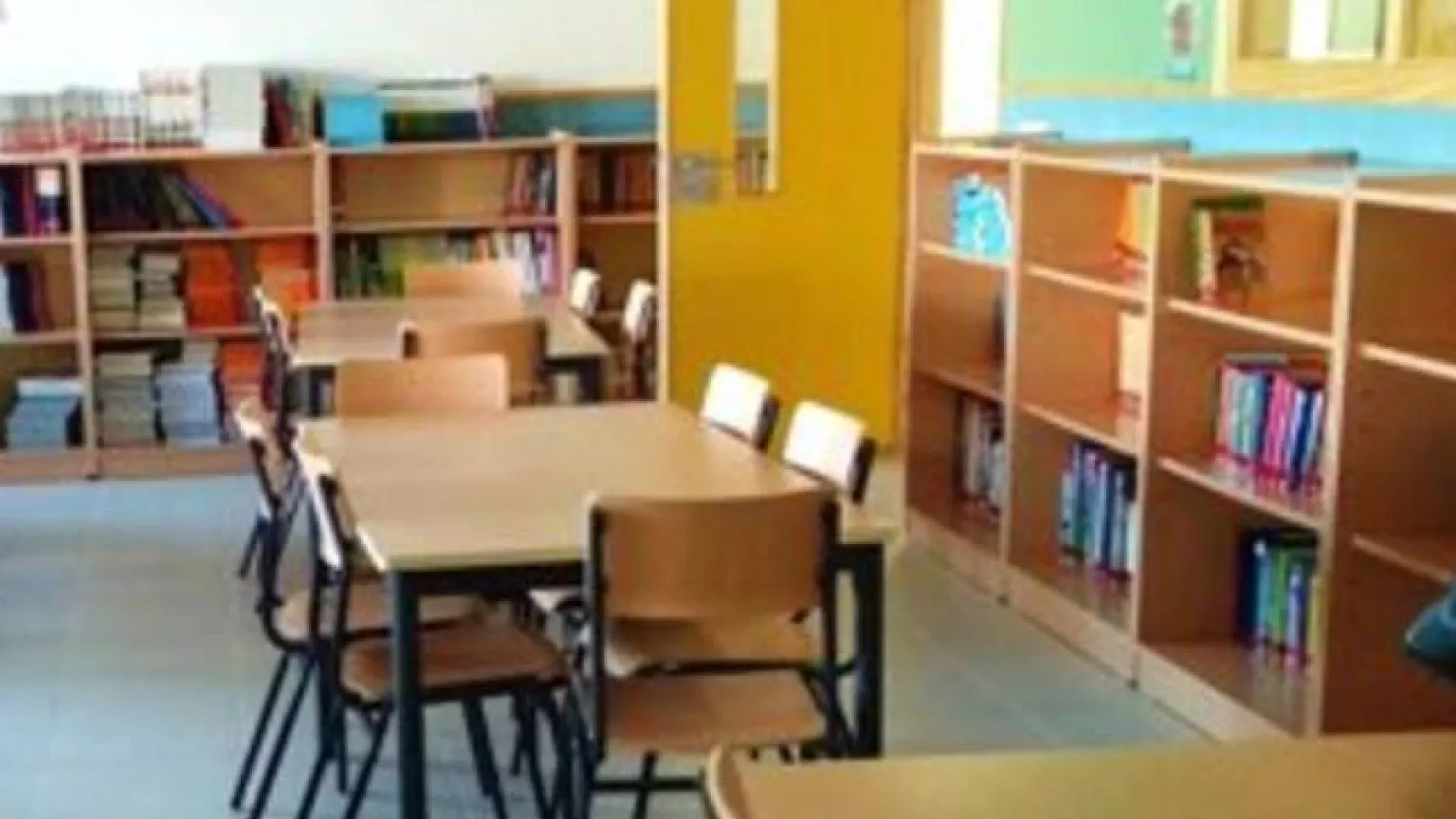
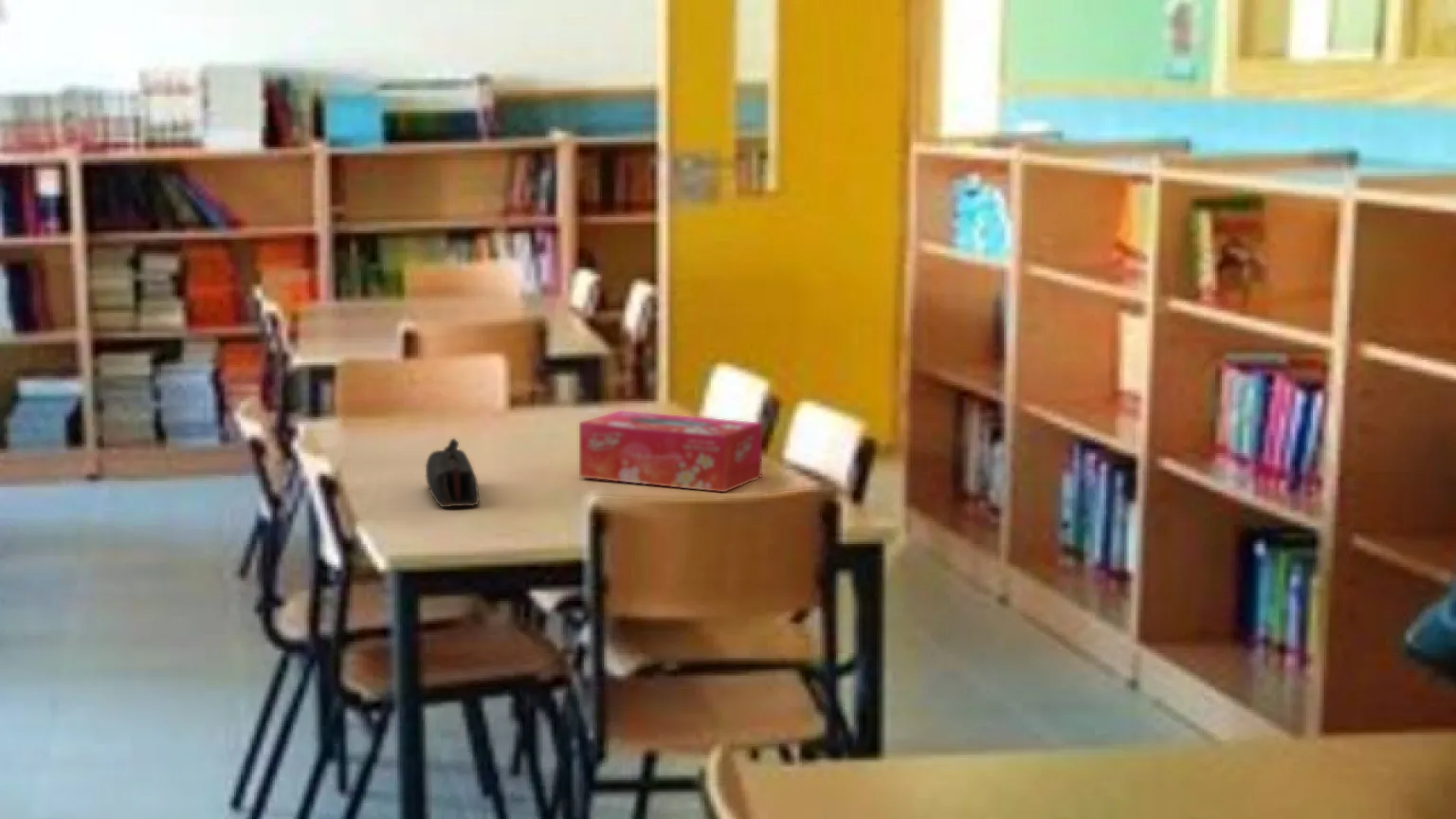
+ pencil case (452, 466)
+ tissue box (670, 449)
